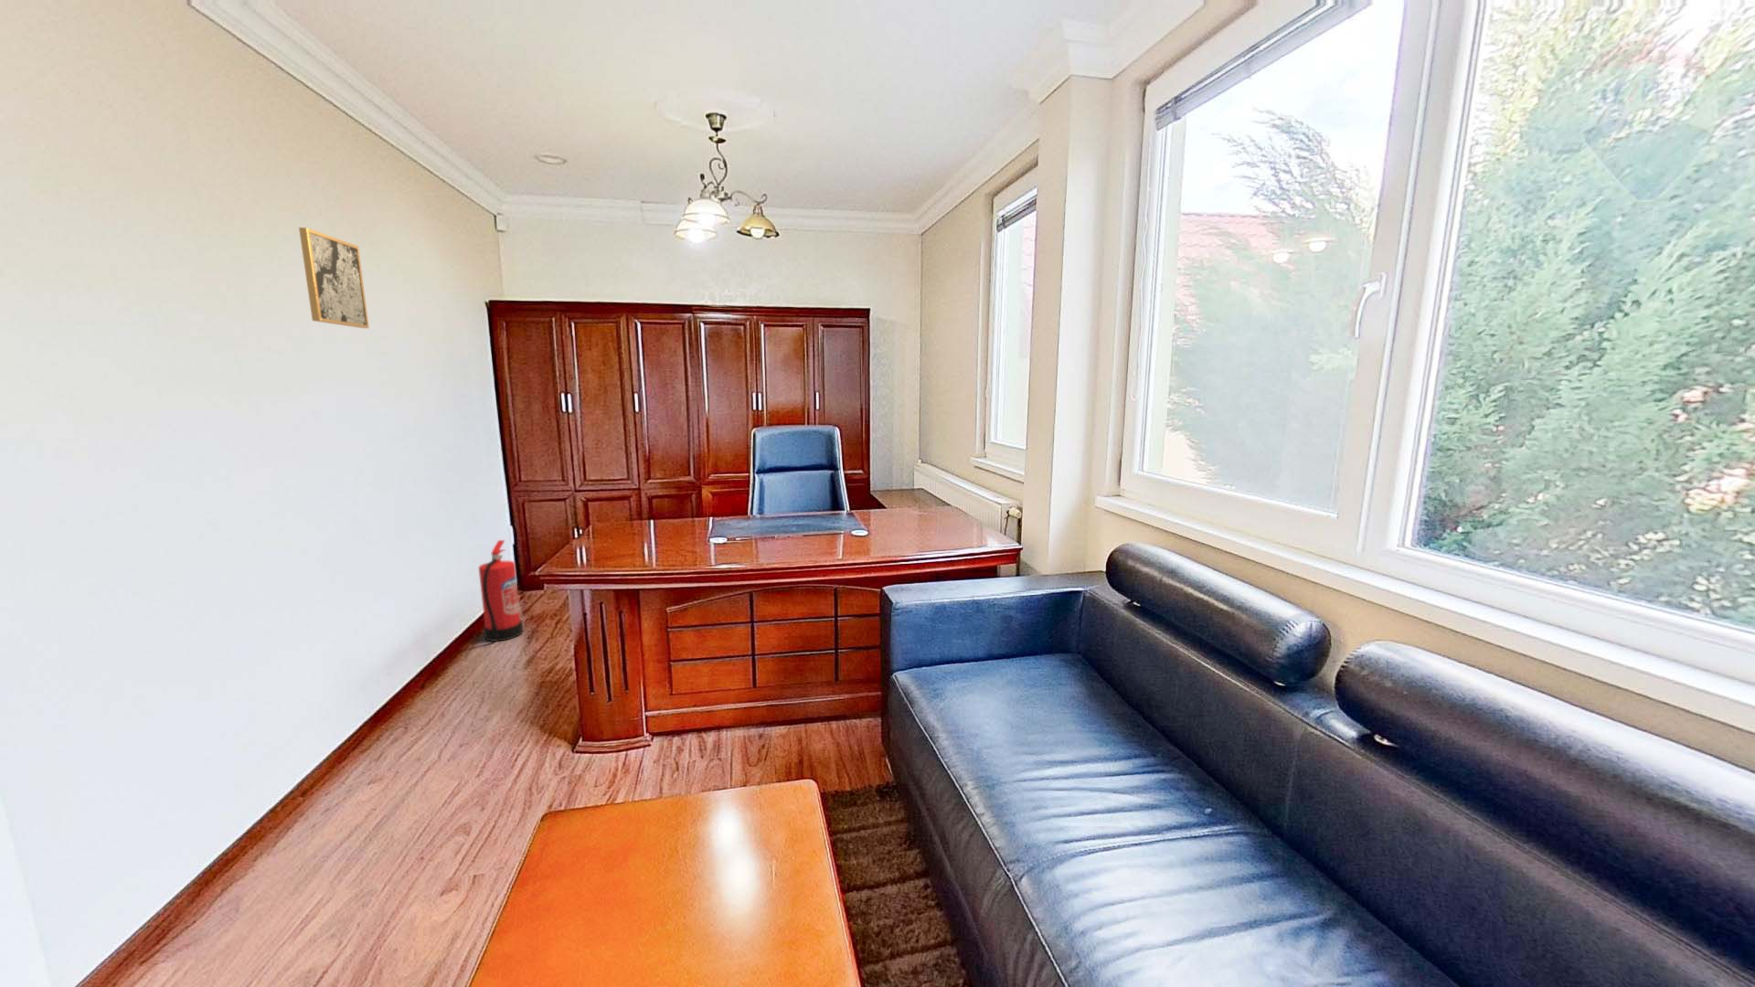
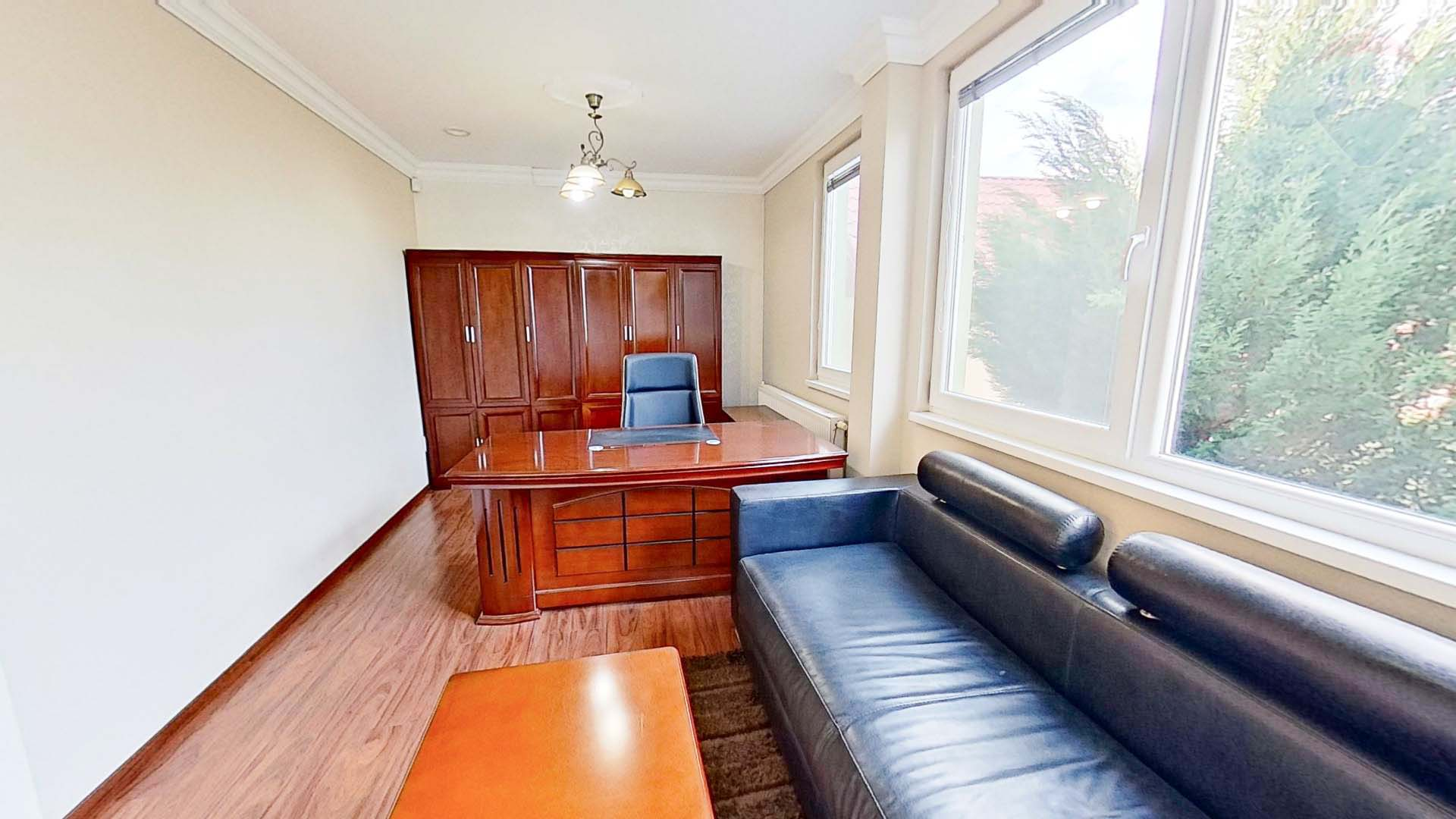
- fire extinguisher (497, 592)
- wall art (336, 282)
